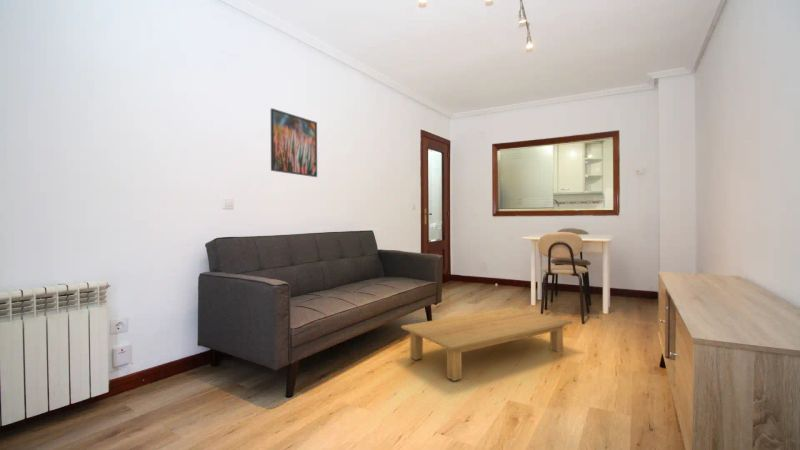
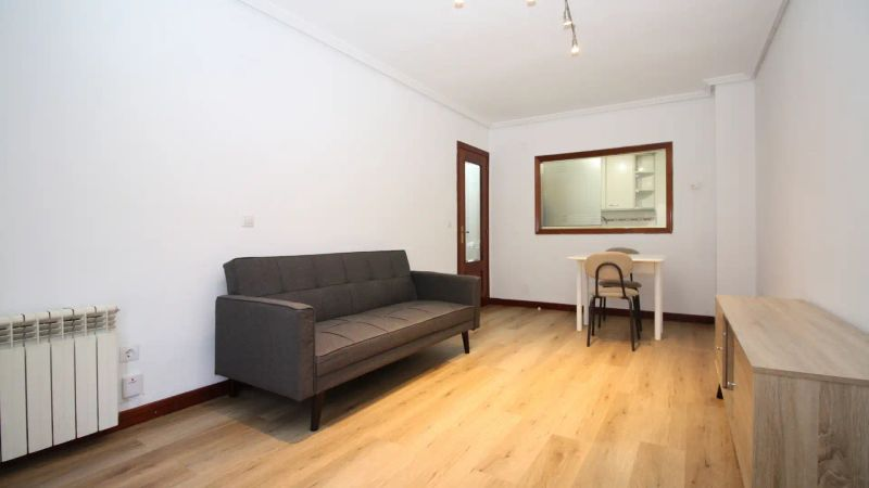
- coffee table (488, 338)
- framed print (295, 144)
